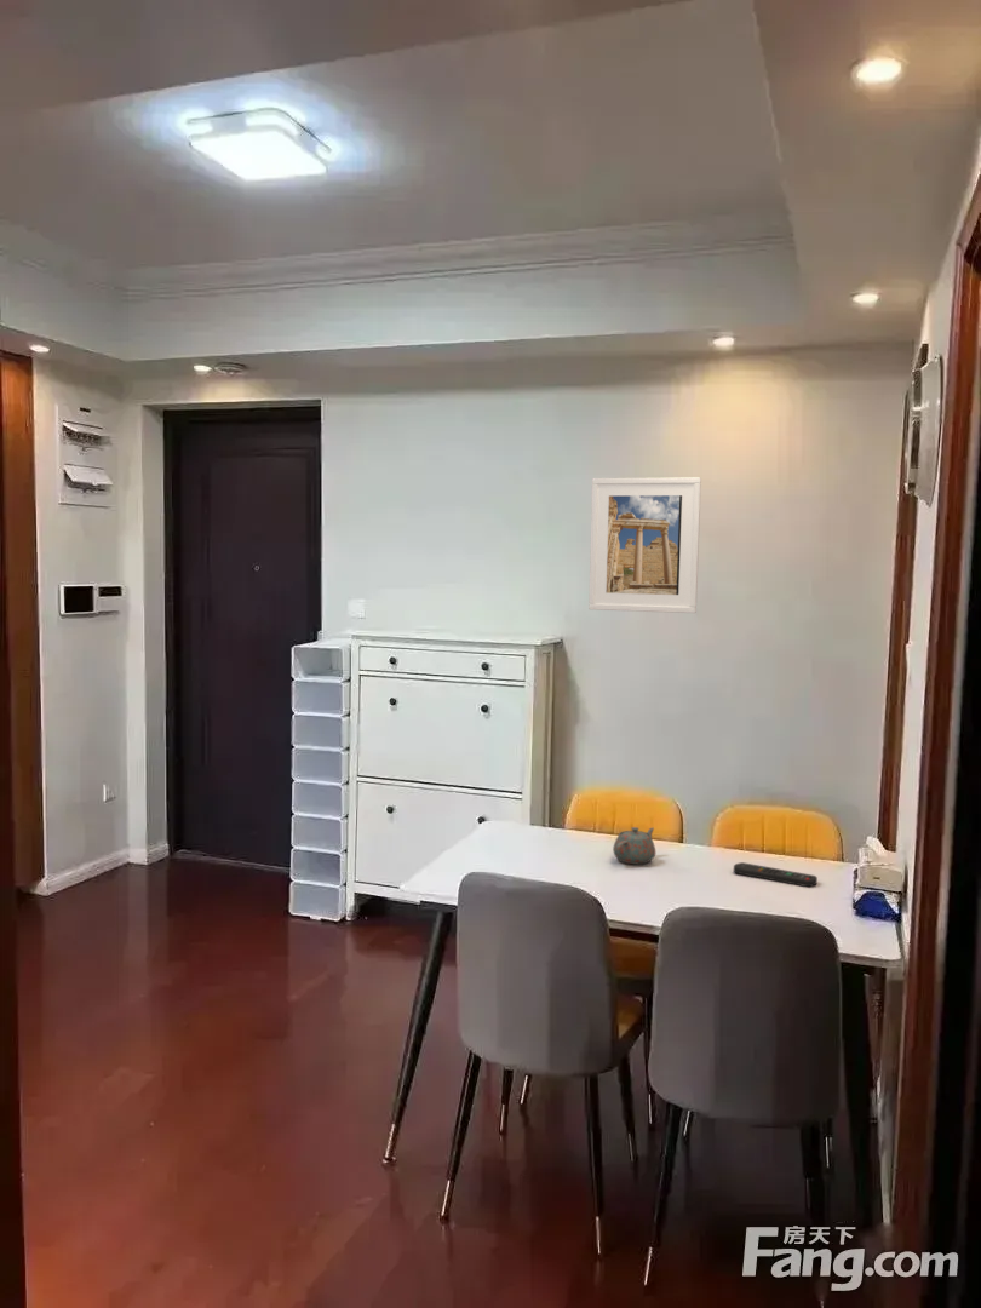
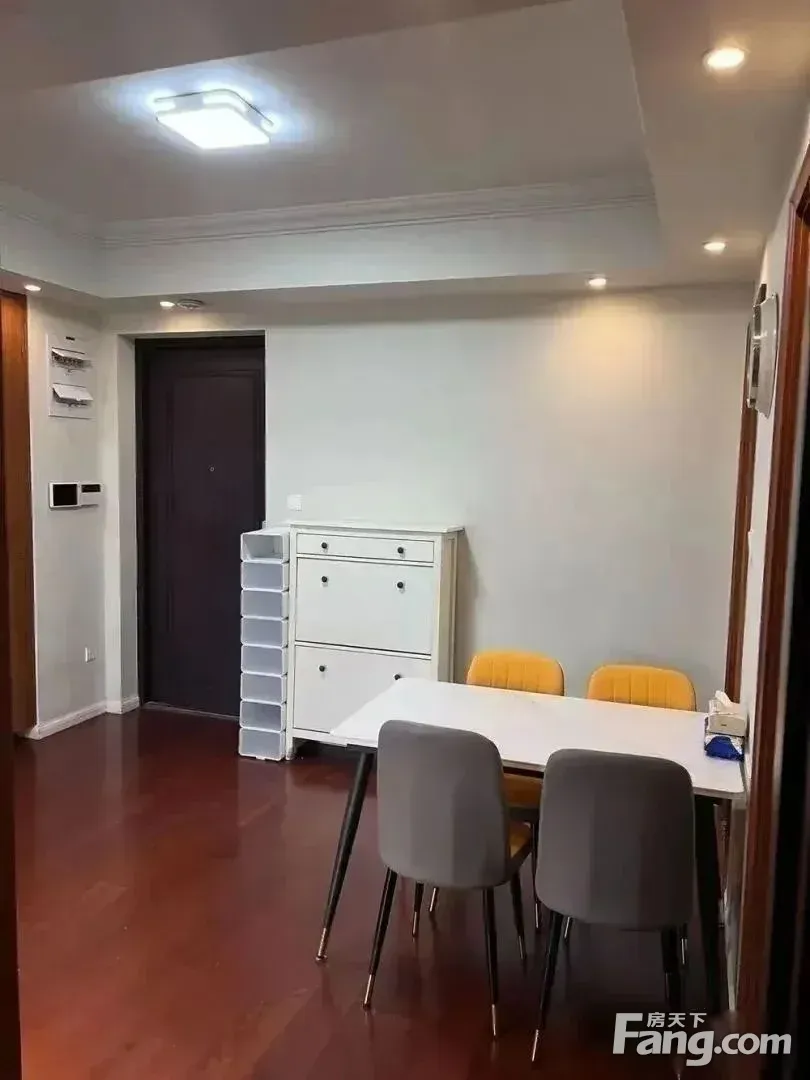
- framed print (643, 545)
- teapot (635, 843)
- remote control (774, 873)
